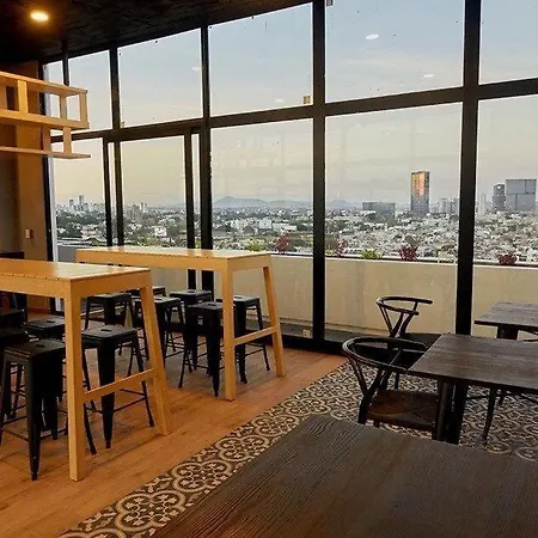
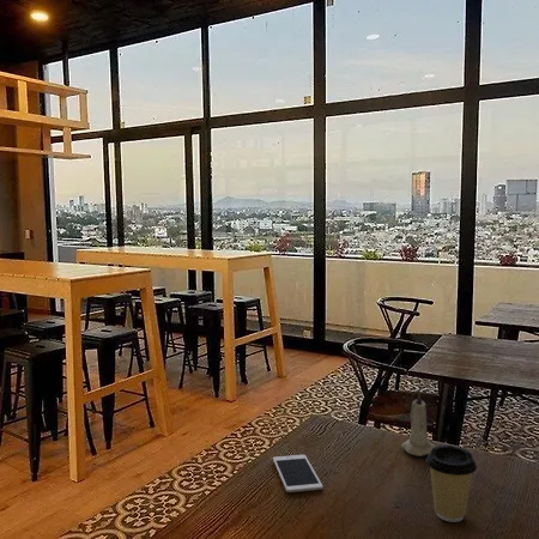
+ candle (417, 419)
+ coffee cup (450, 484)
+ cell phone (296, 472)
